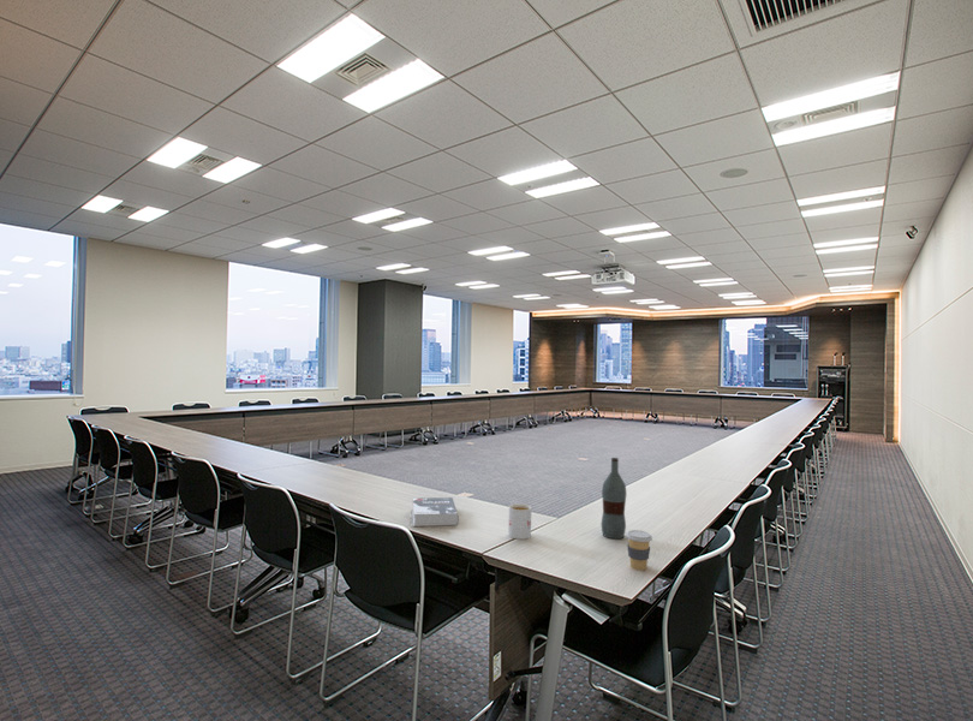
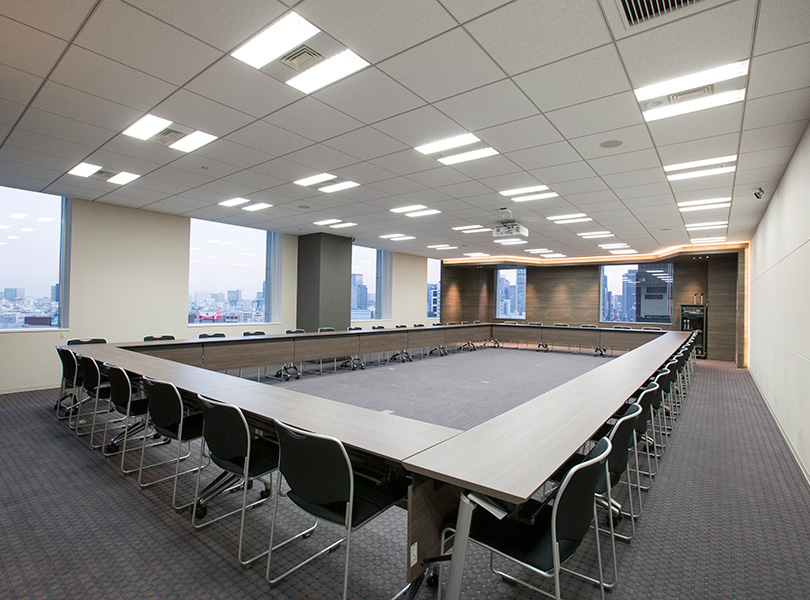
- bottle (614, 496)
- mug (518, 519)
- coffee cup (638, 550)
- book (434, 511)
